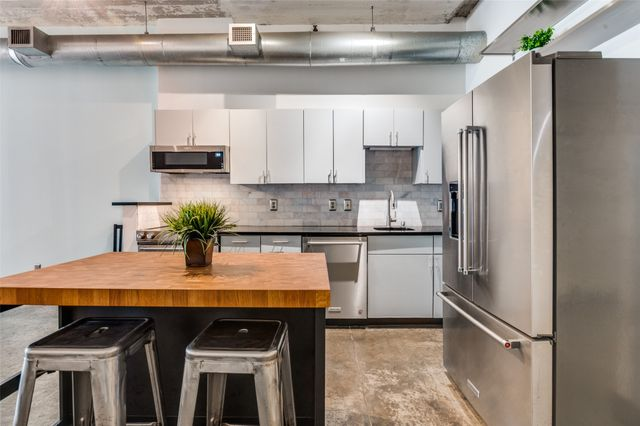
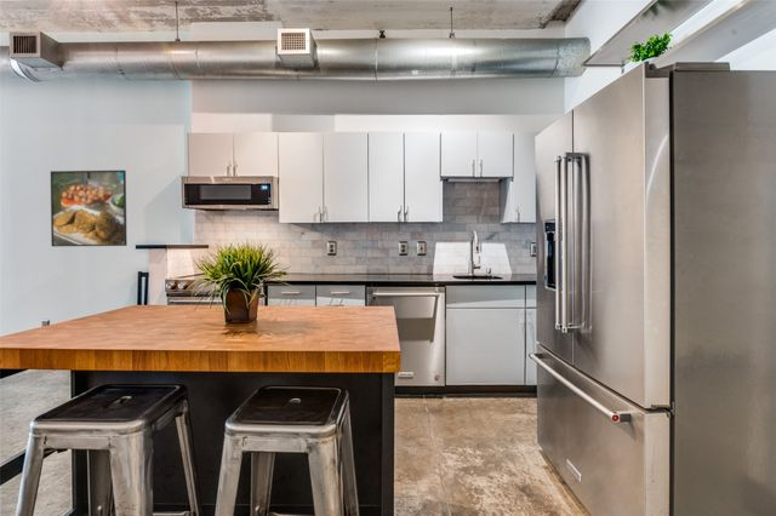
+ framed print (89, 208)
